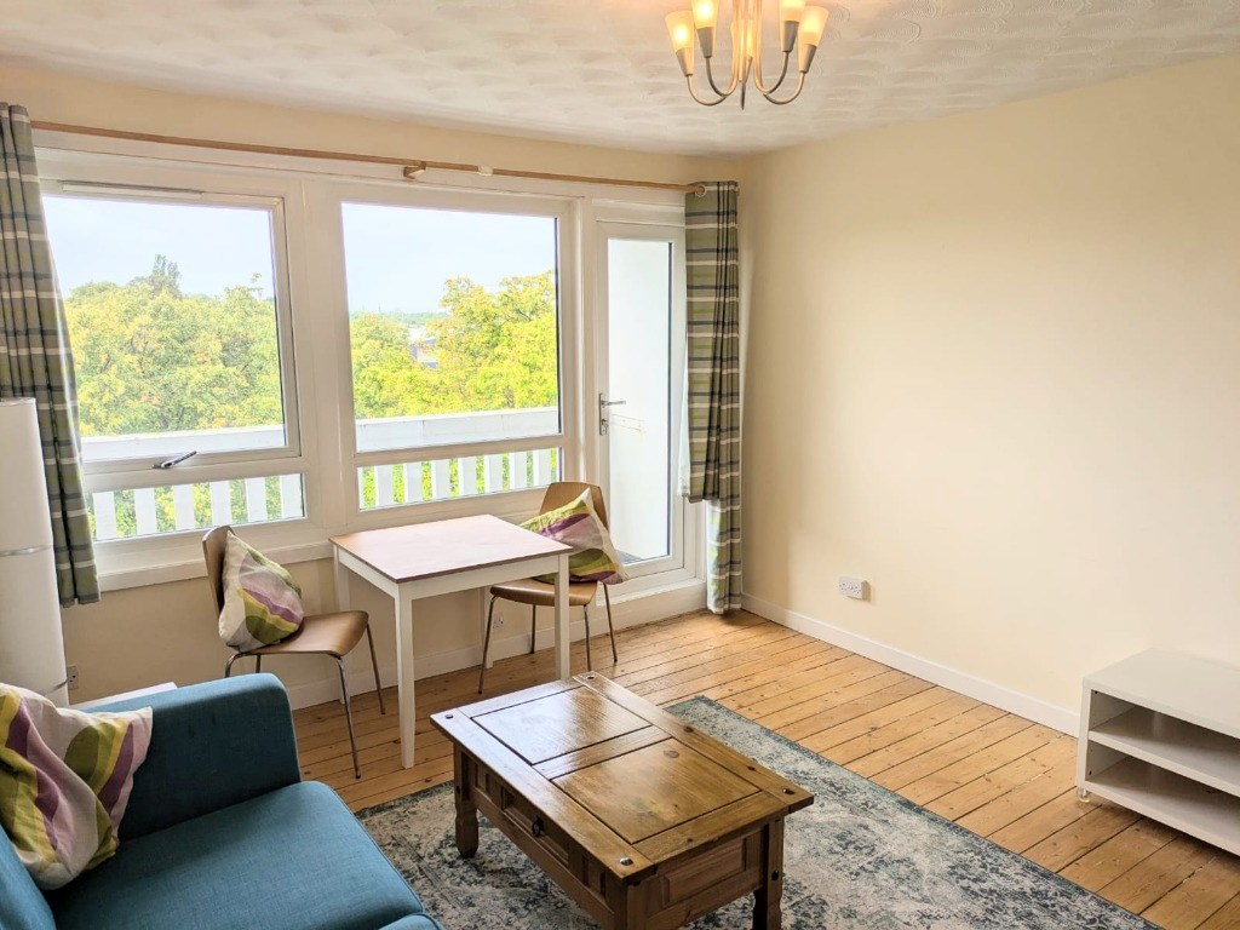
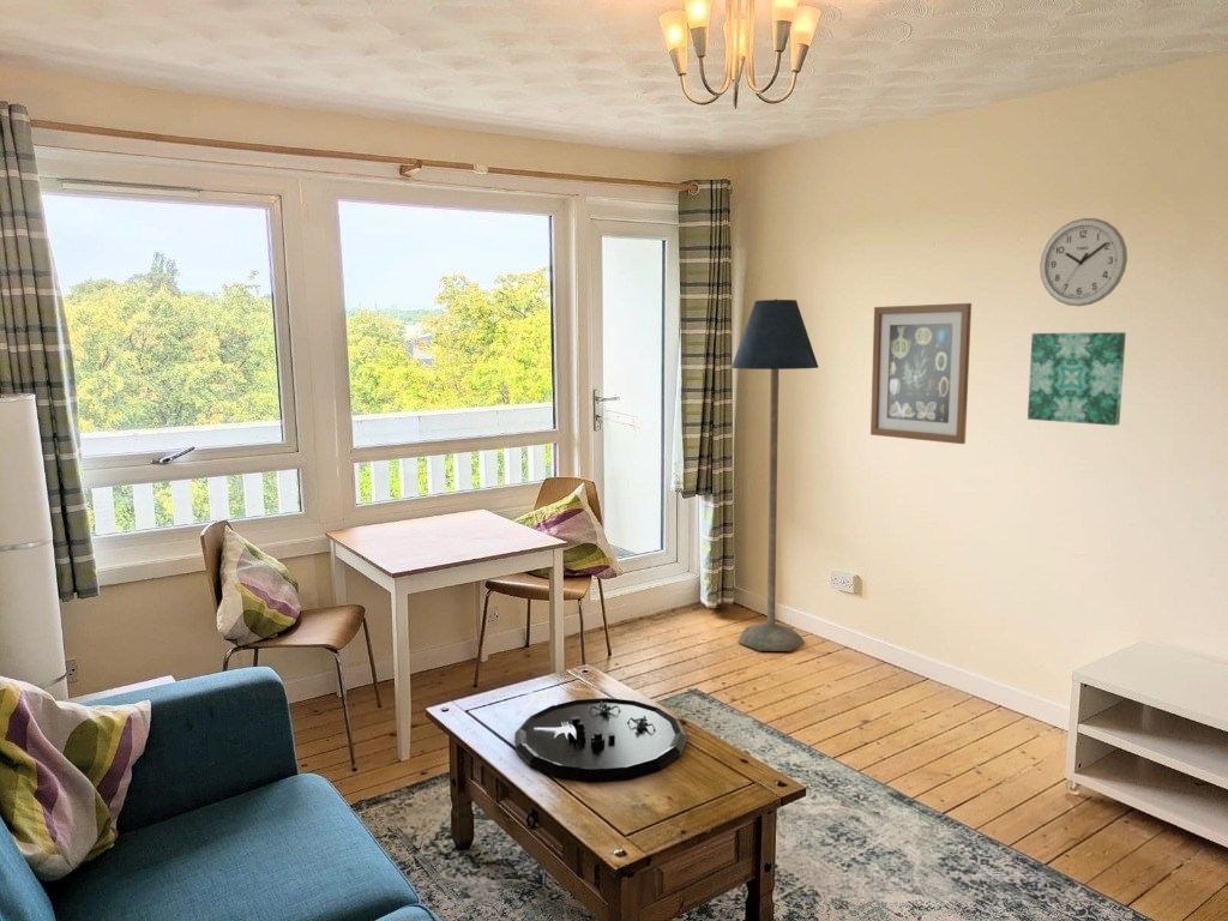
+ wall art (917, 372)
+ wall clock (1080, 261)
+ wall art (1074, 378)
+ floor lamp (773, 474)
+ decorative tray (600, 718)
